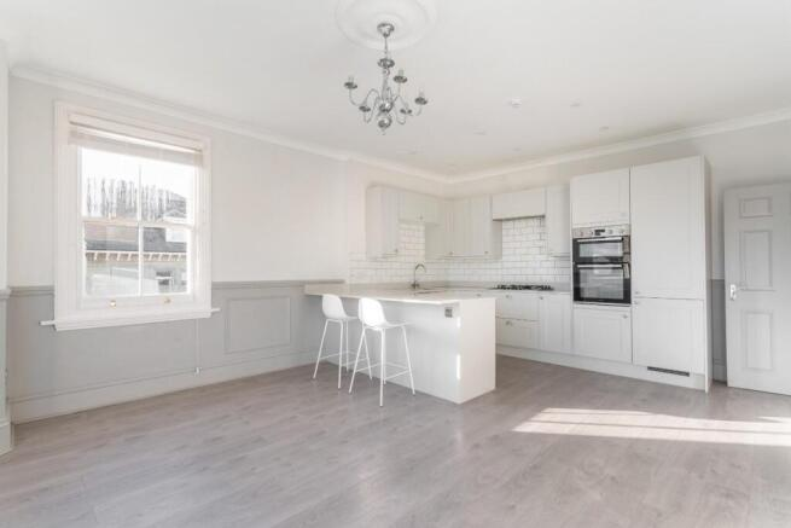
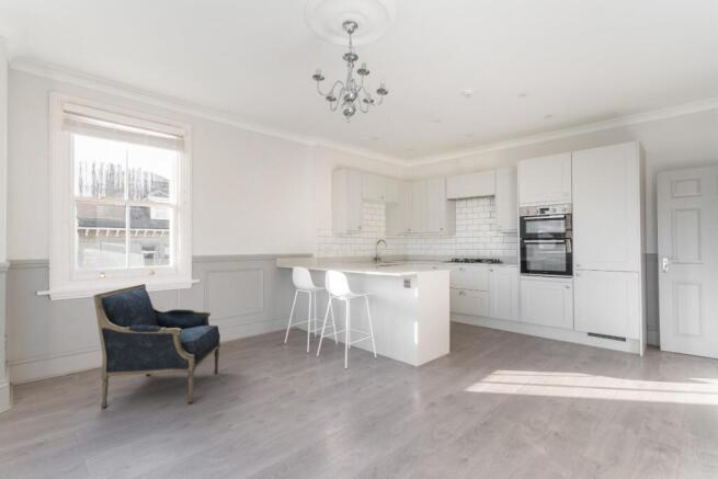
+ armchair (166, 338)
